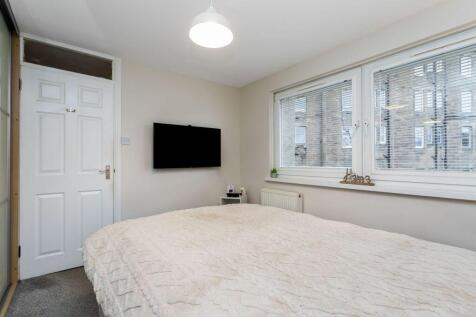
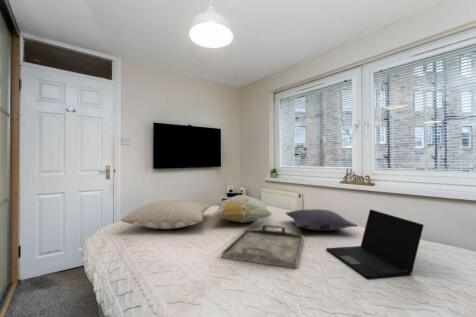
+ pillow (172, 211)
+ laptop (369, 238)
+ serving tray (266, 241)
+ decorative pillow (242, 208)
+ pillow (317, 218)
